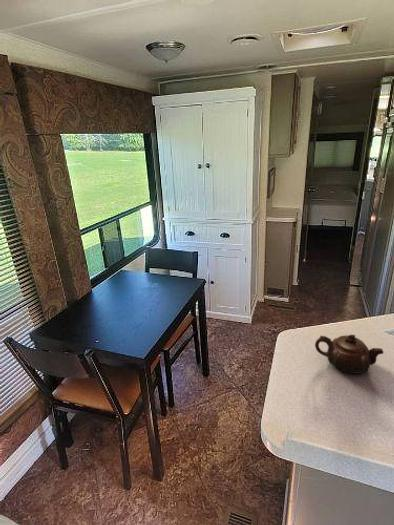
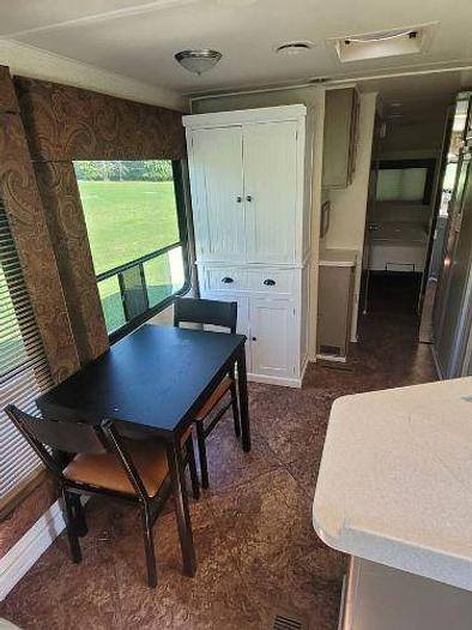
- teapot (347, 348)
